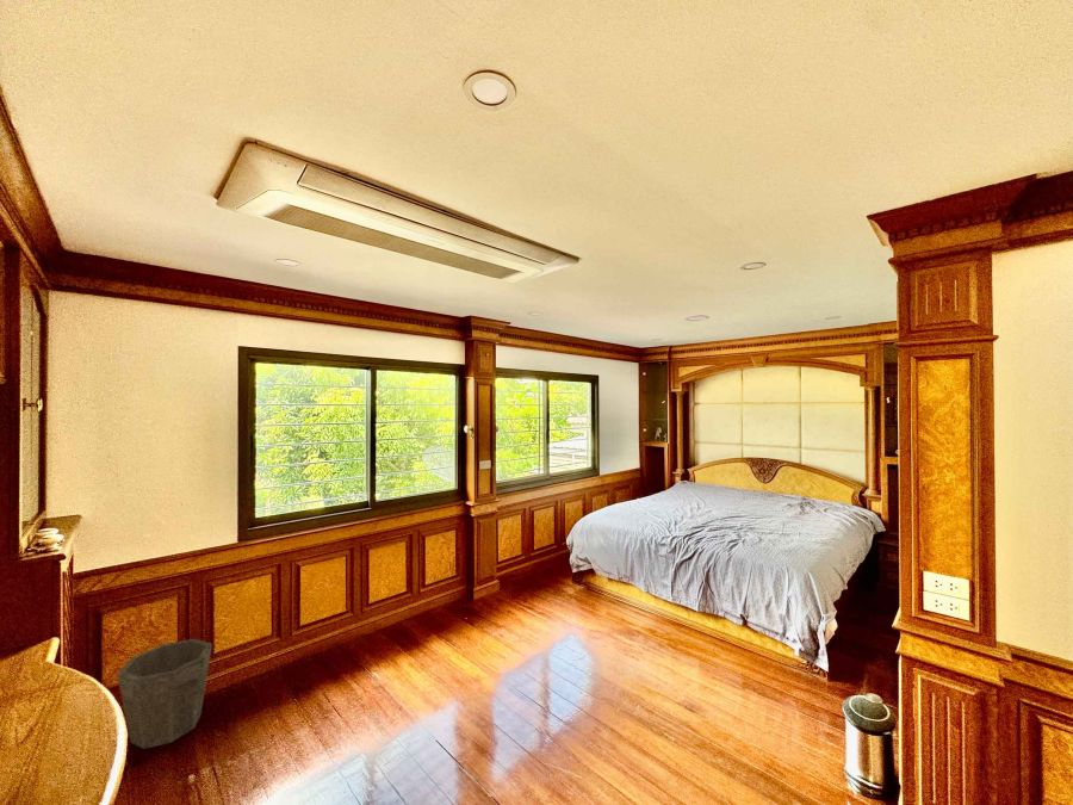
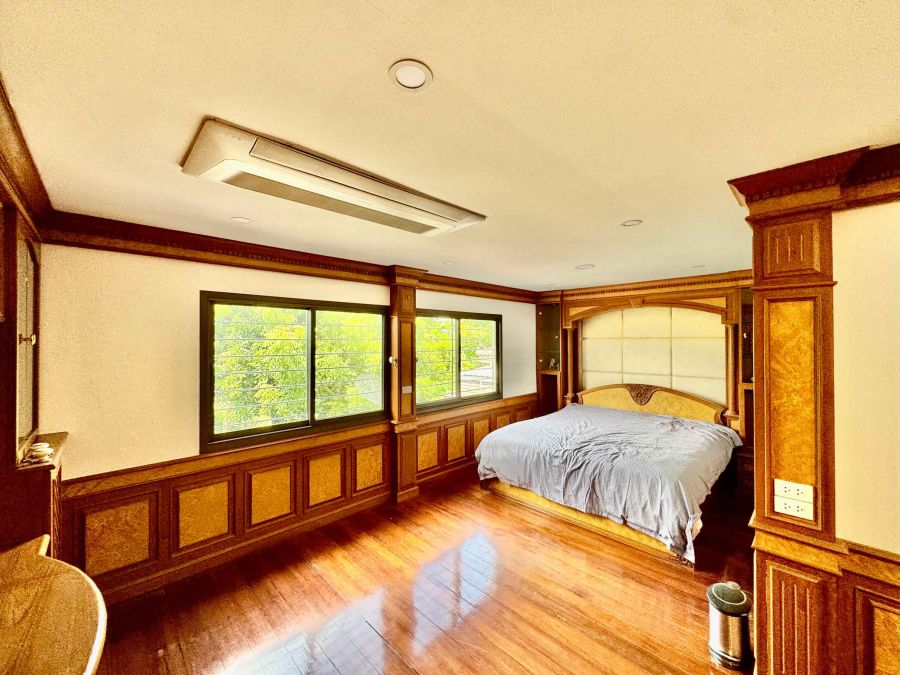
- waste bin (167, 693)
